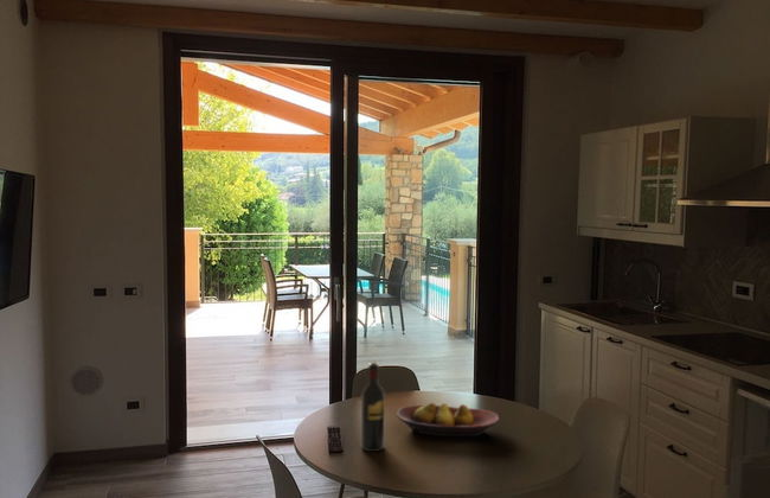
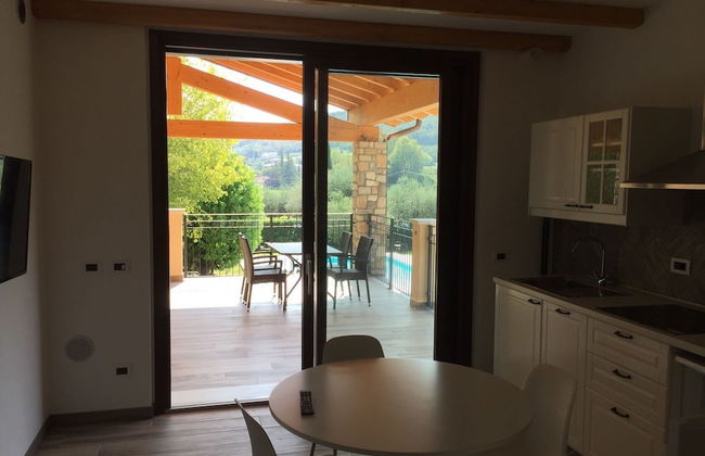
- wine bottle (372, 404)
- fruit bowl (447, 416)
